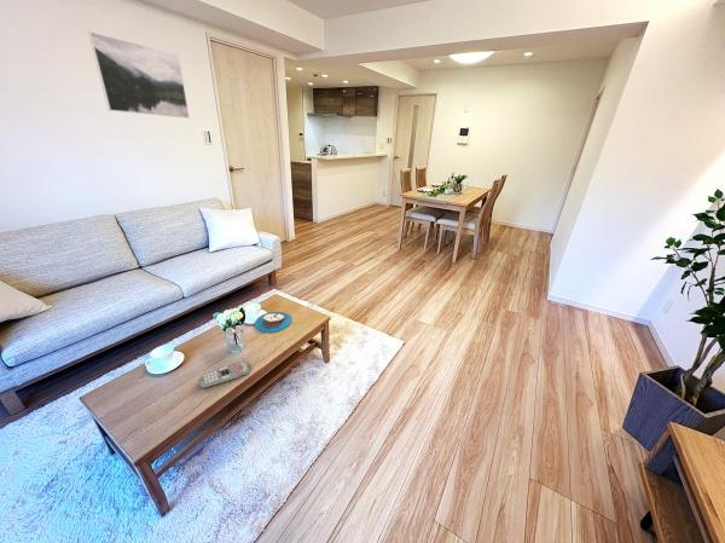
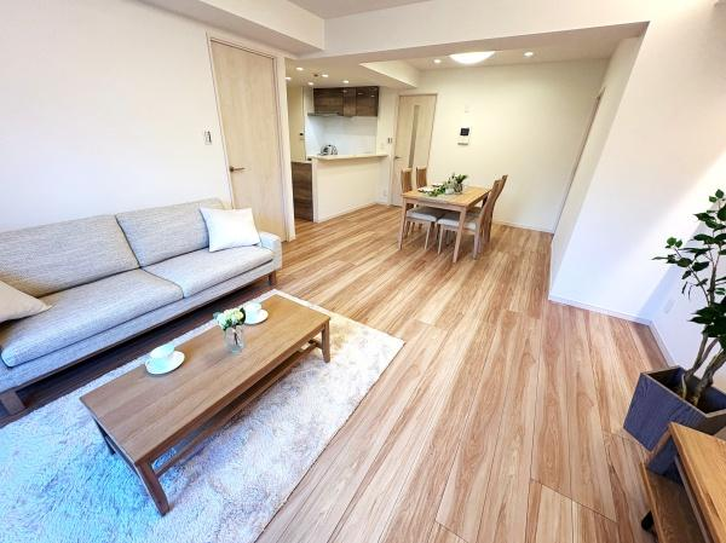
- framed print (145, 80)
- remote control (224, 374)
- candle (273, 316)
